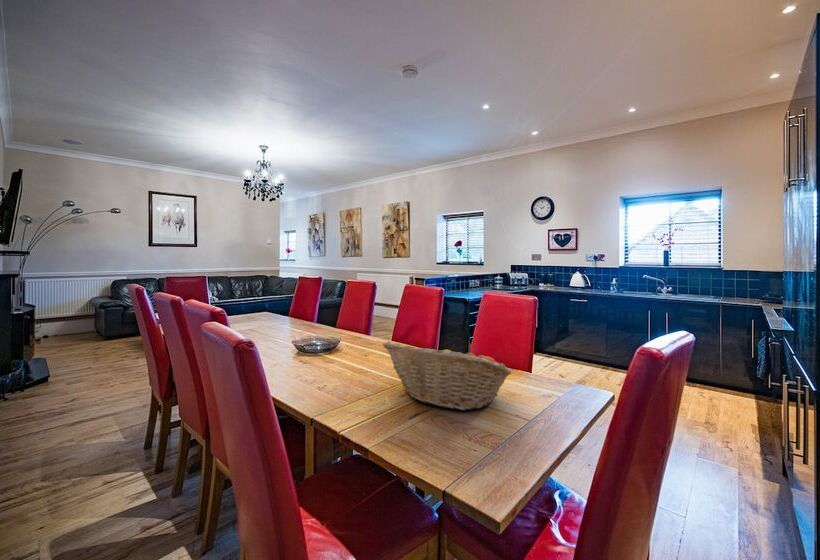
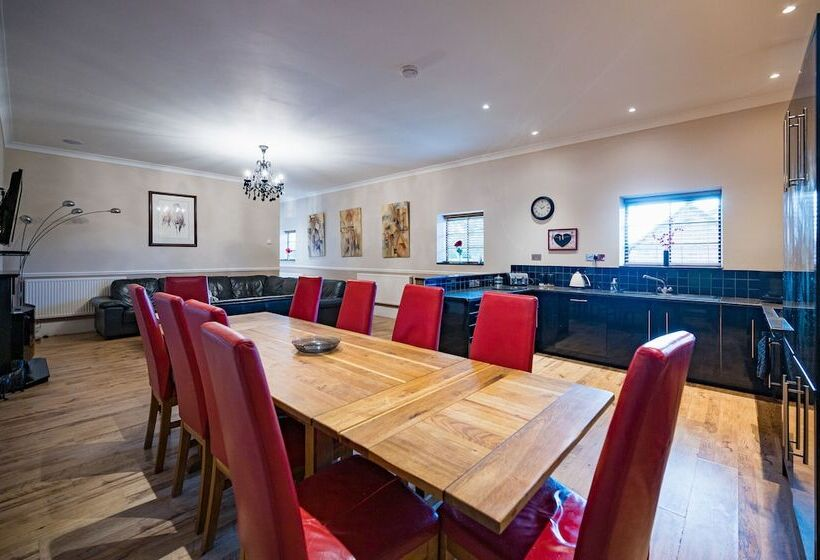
- fruit basket (444, 368)
